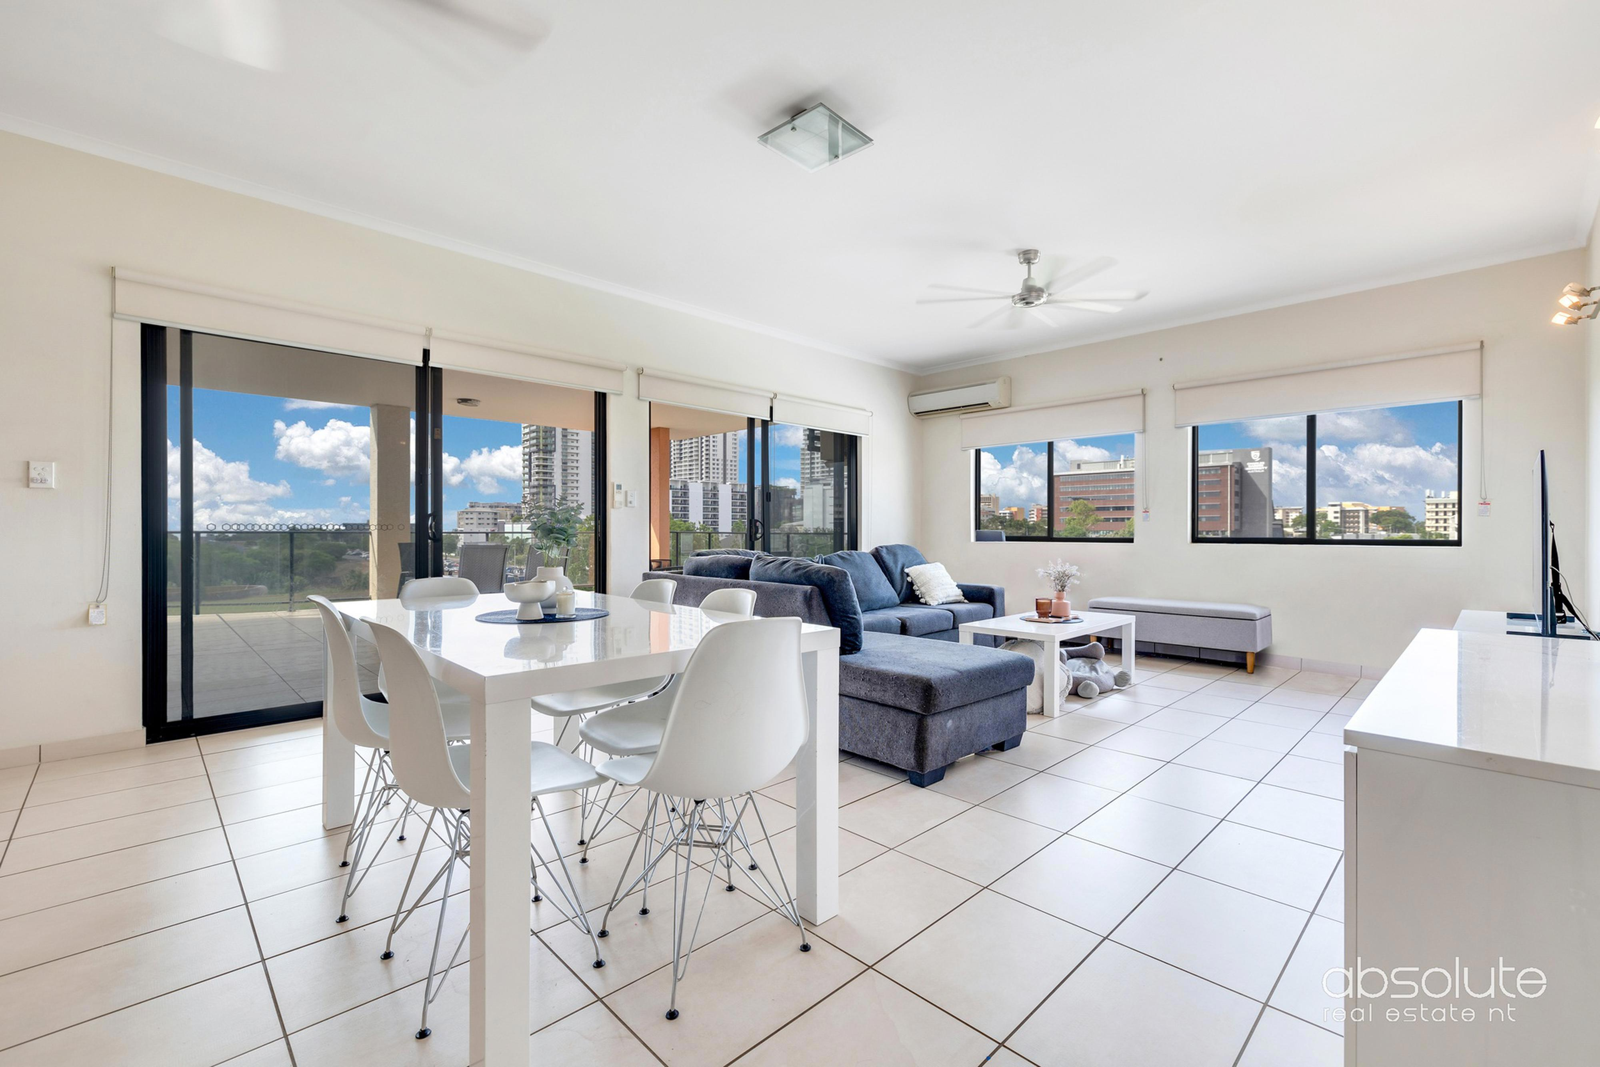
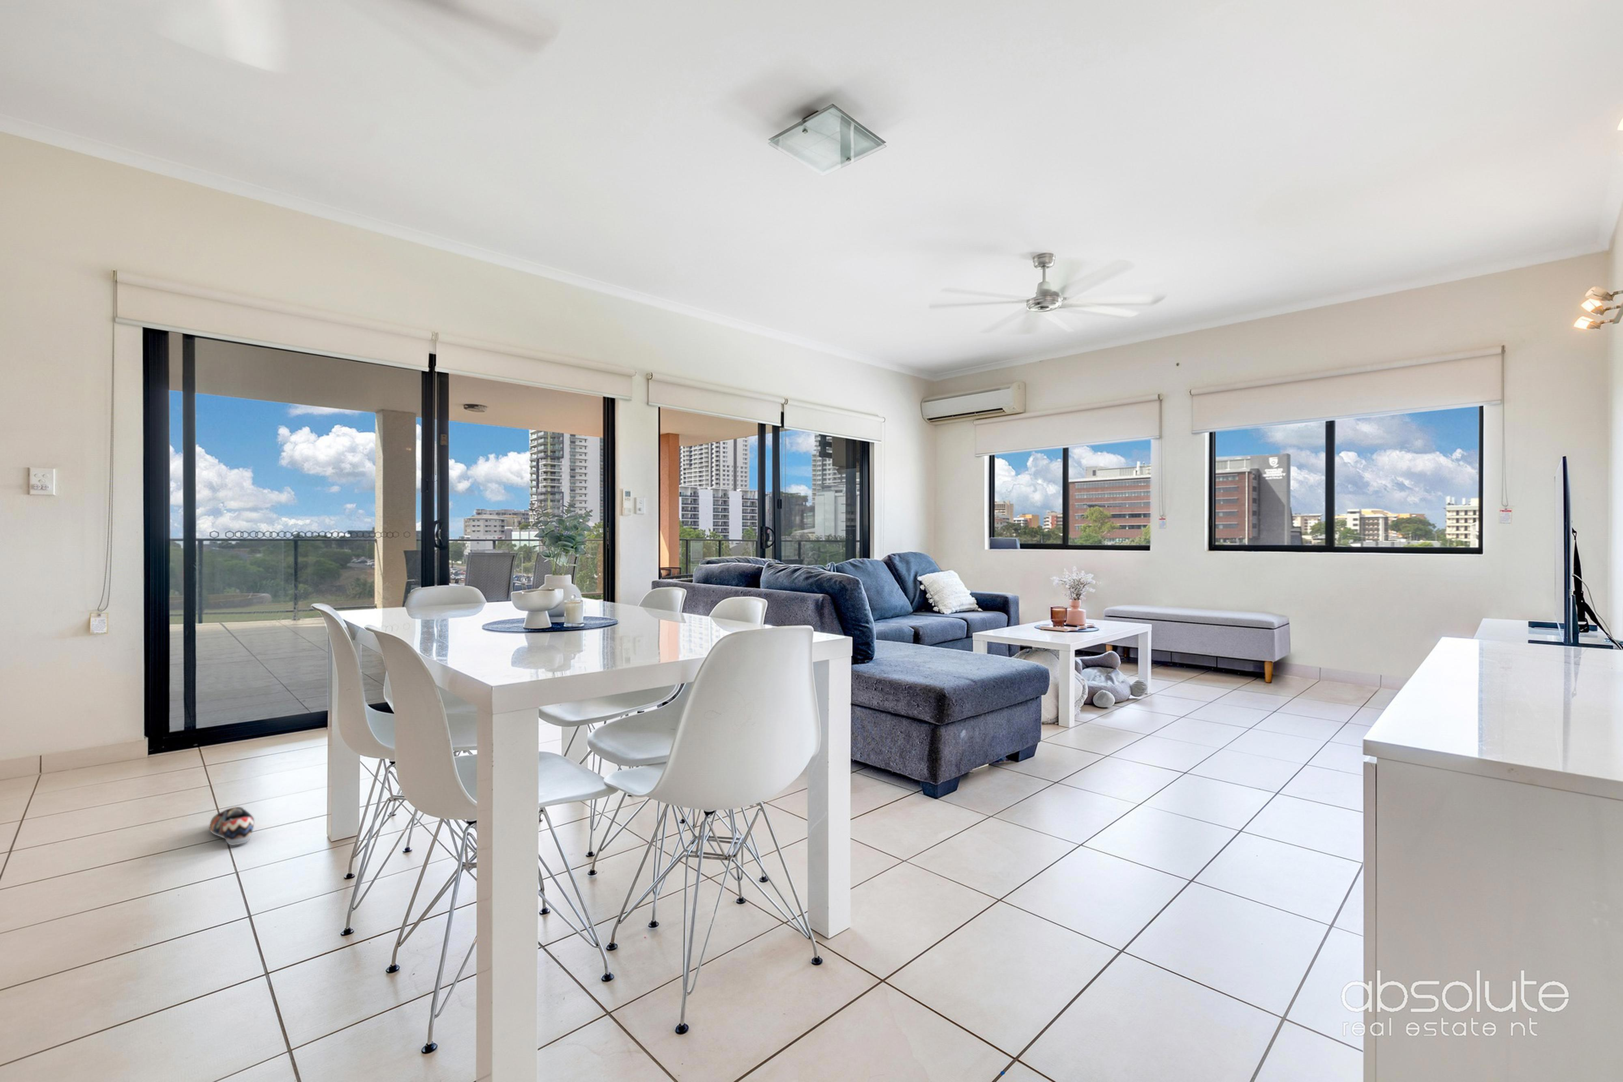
+ shoe (233, 821)
